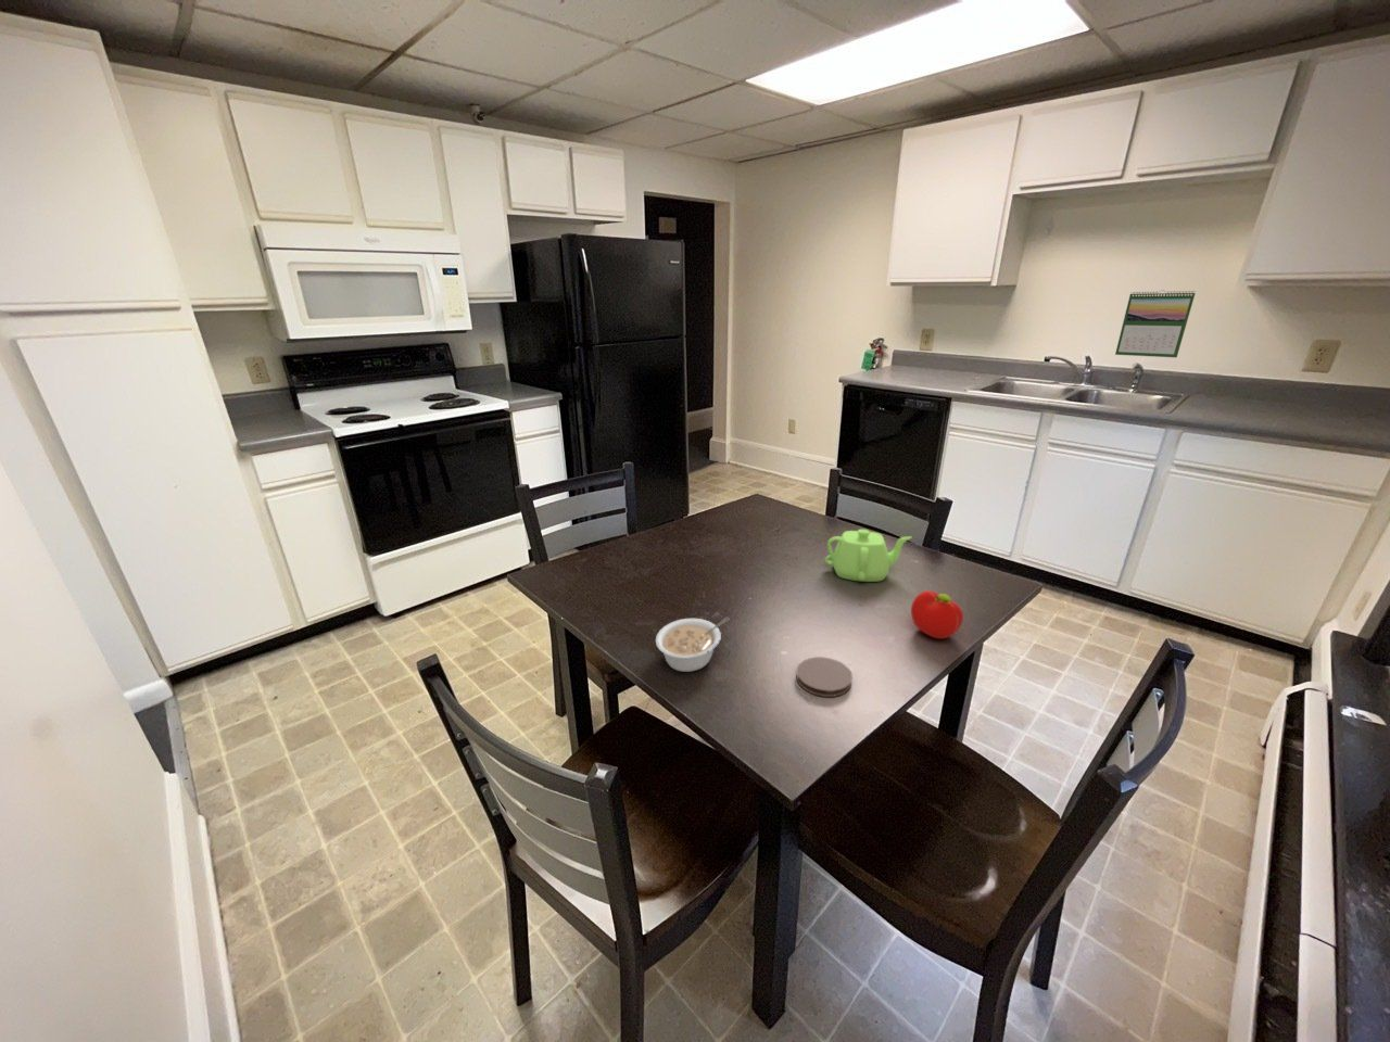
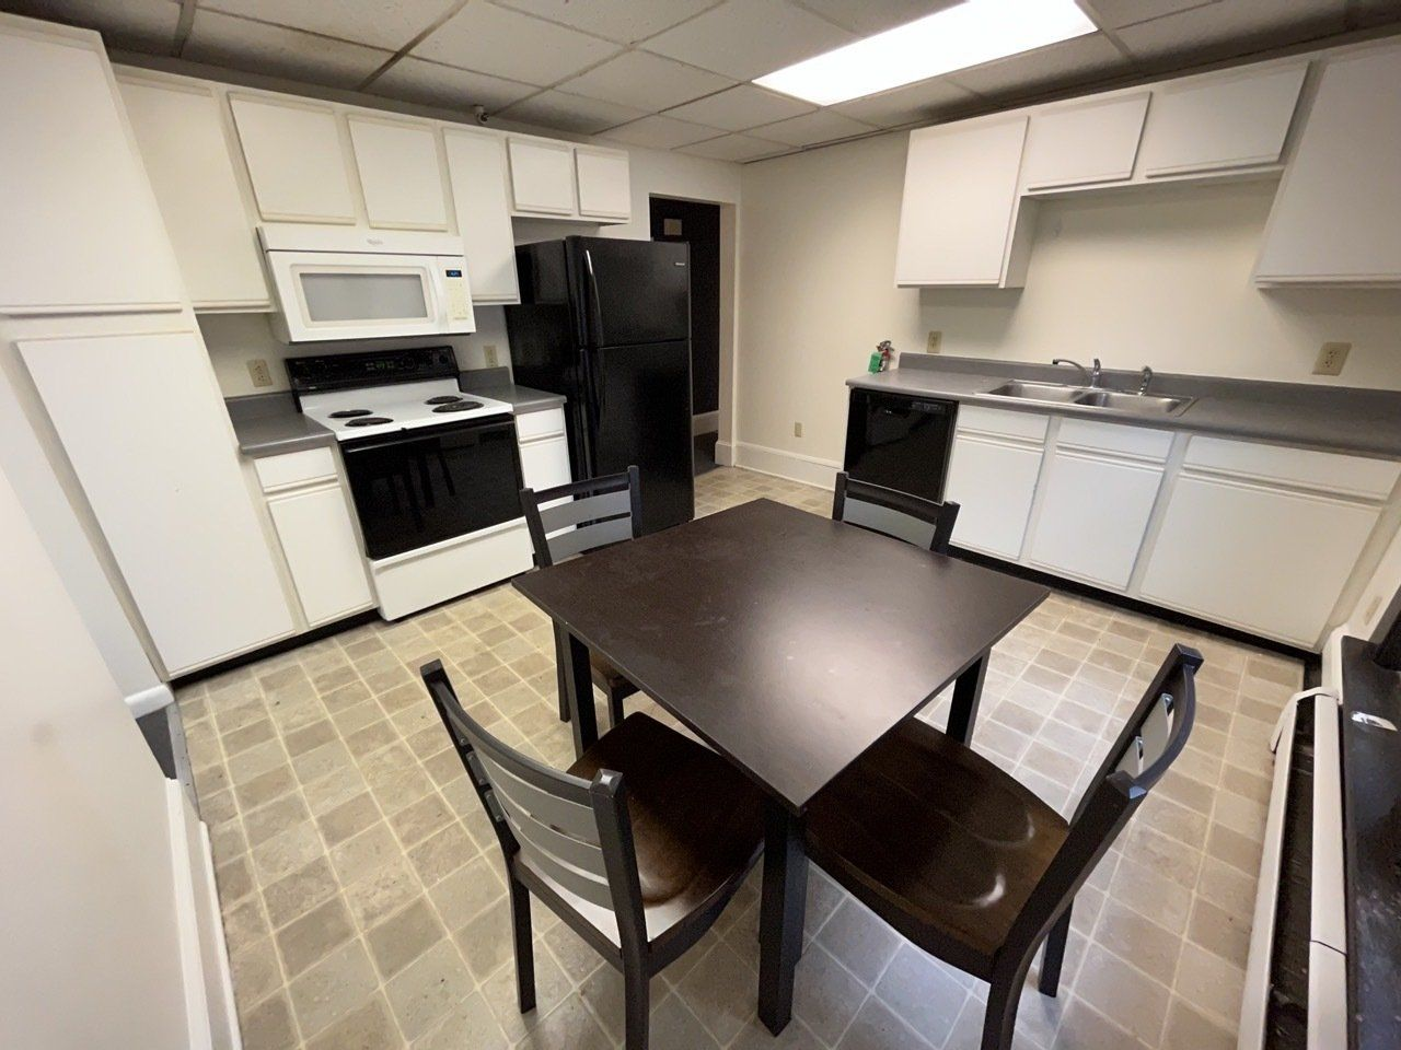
- fruit (936, 612)
- coaster (823, 675)
- legume (690, 642)
- teapot (867, 552)
- calendar (1154, 324)
